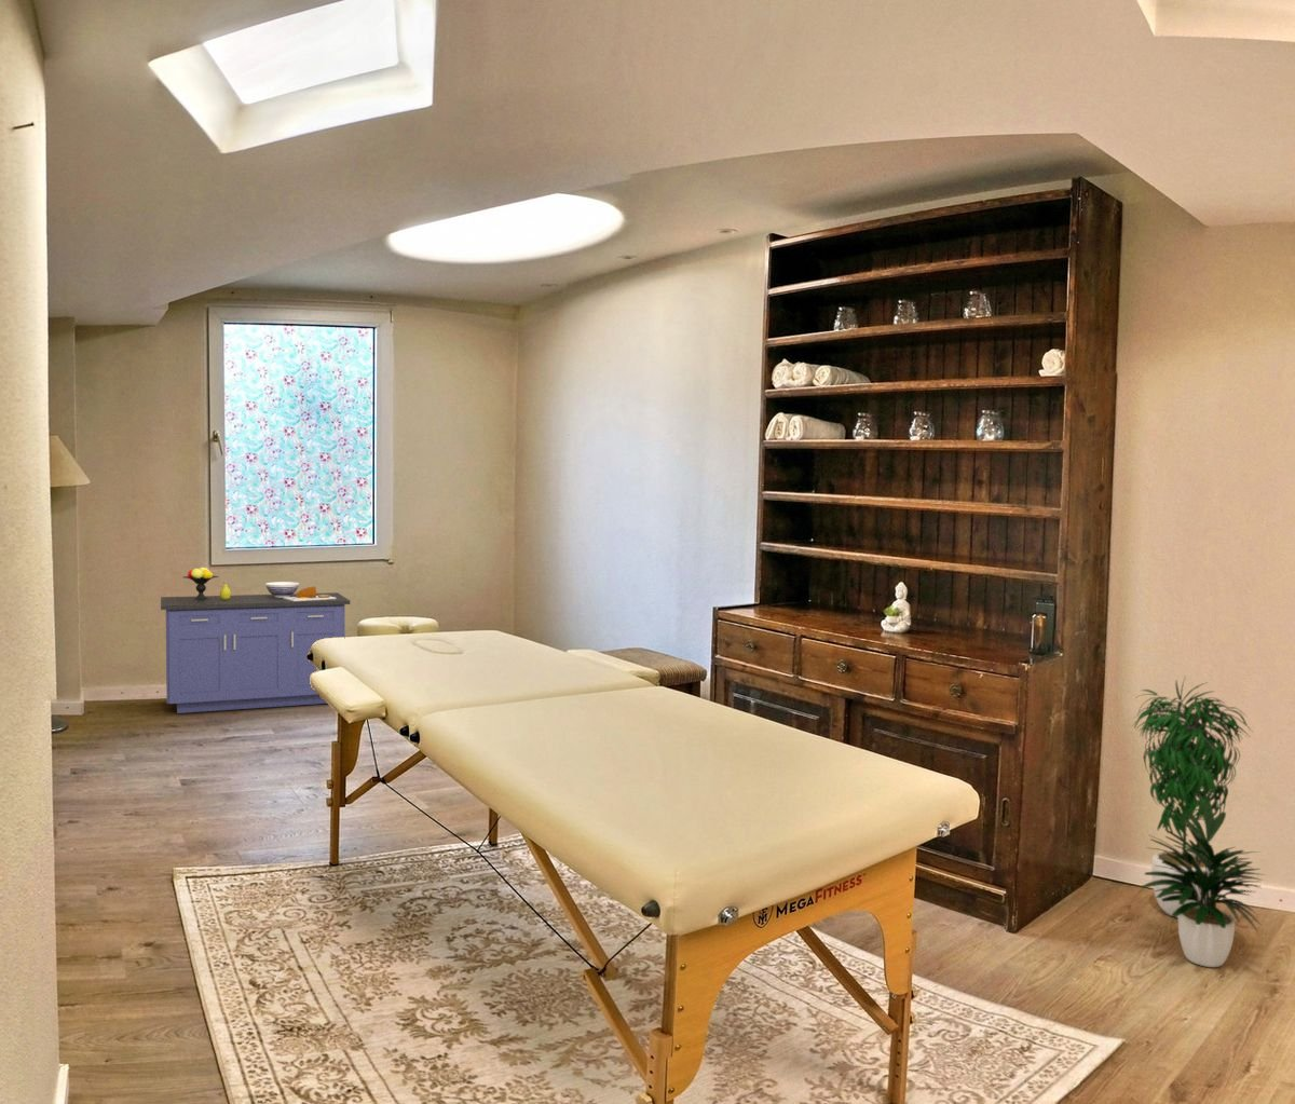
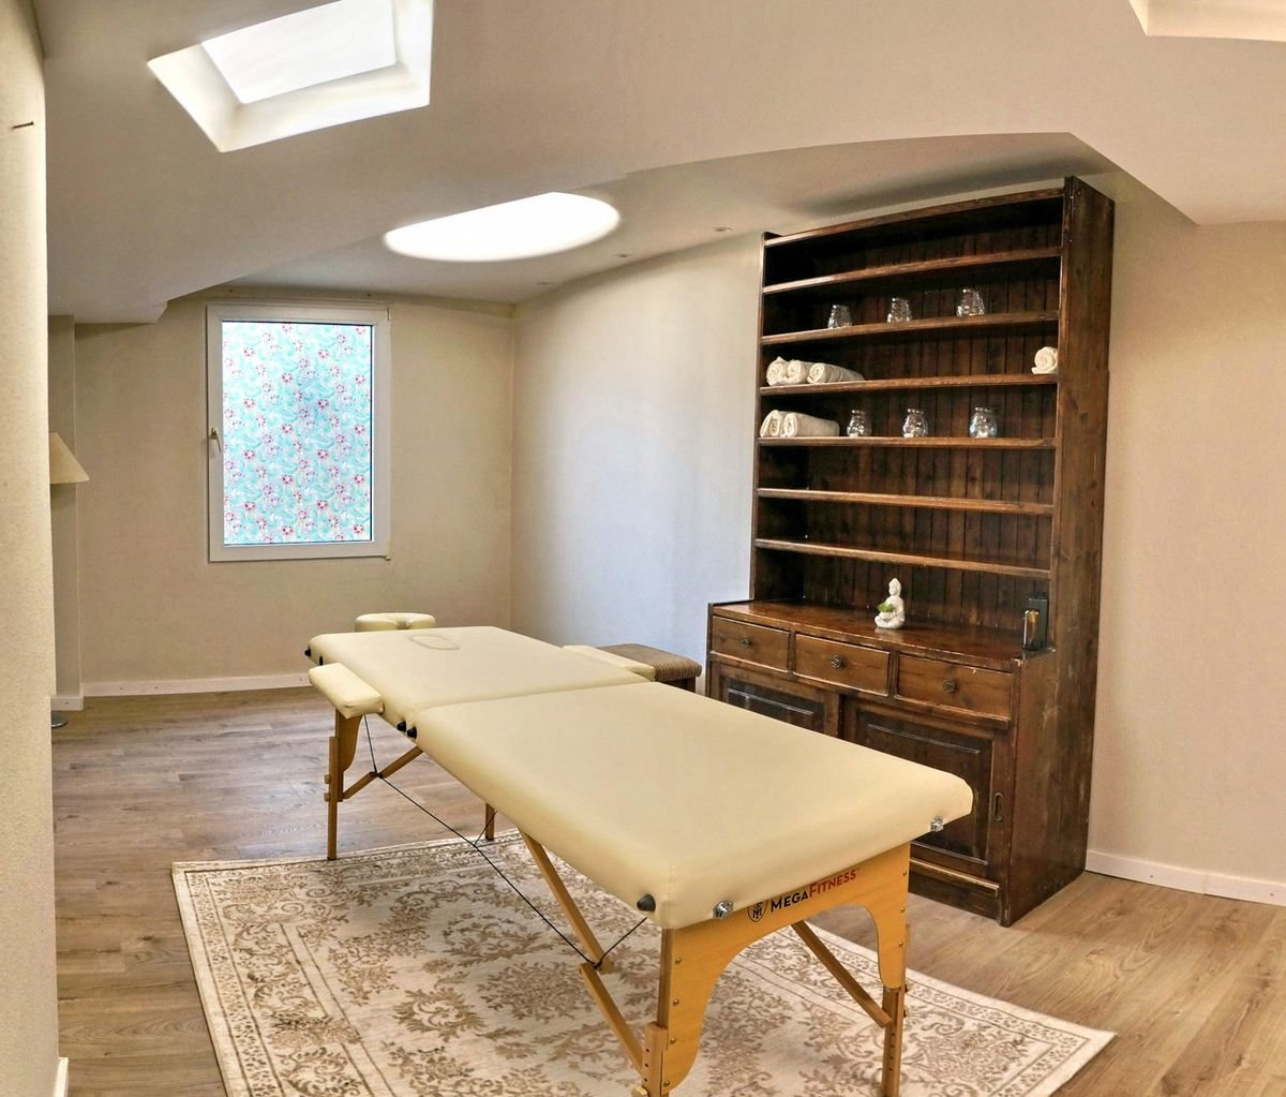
- storage cabinet (254, 634)
- potted plant (1192, 809)
